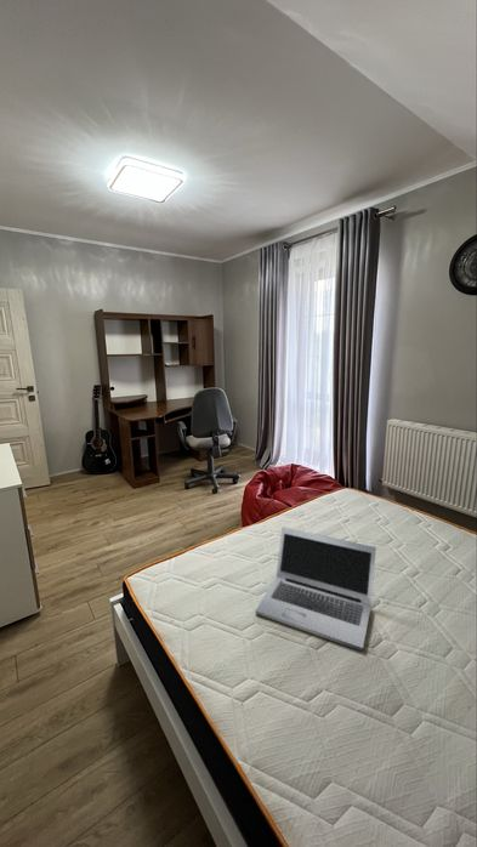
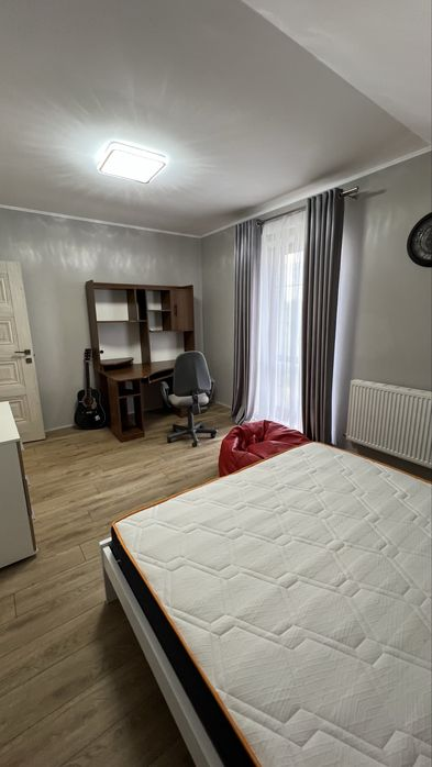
- laptop (316, 579)
